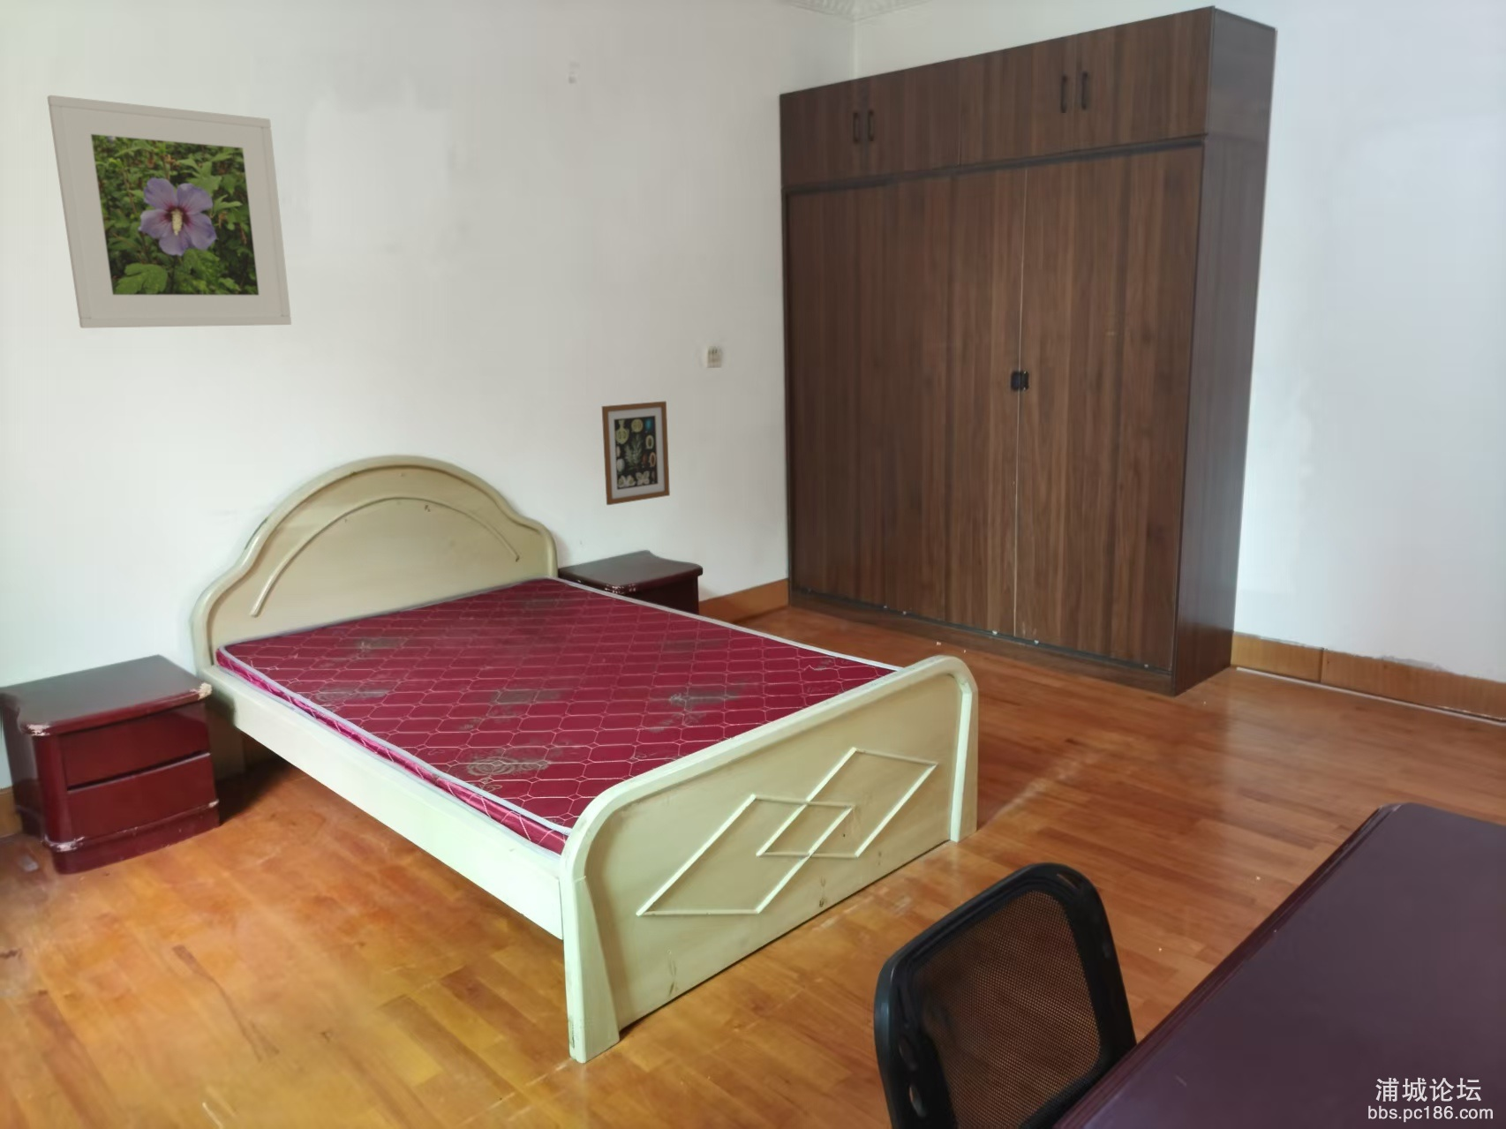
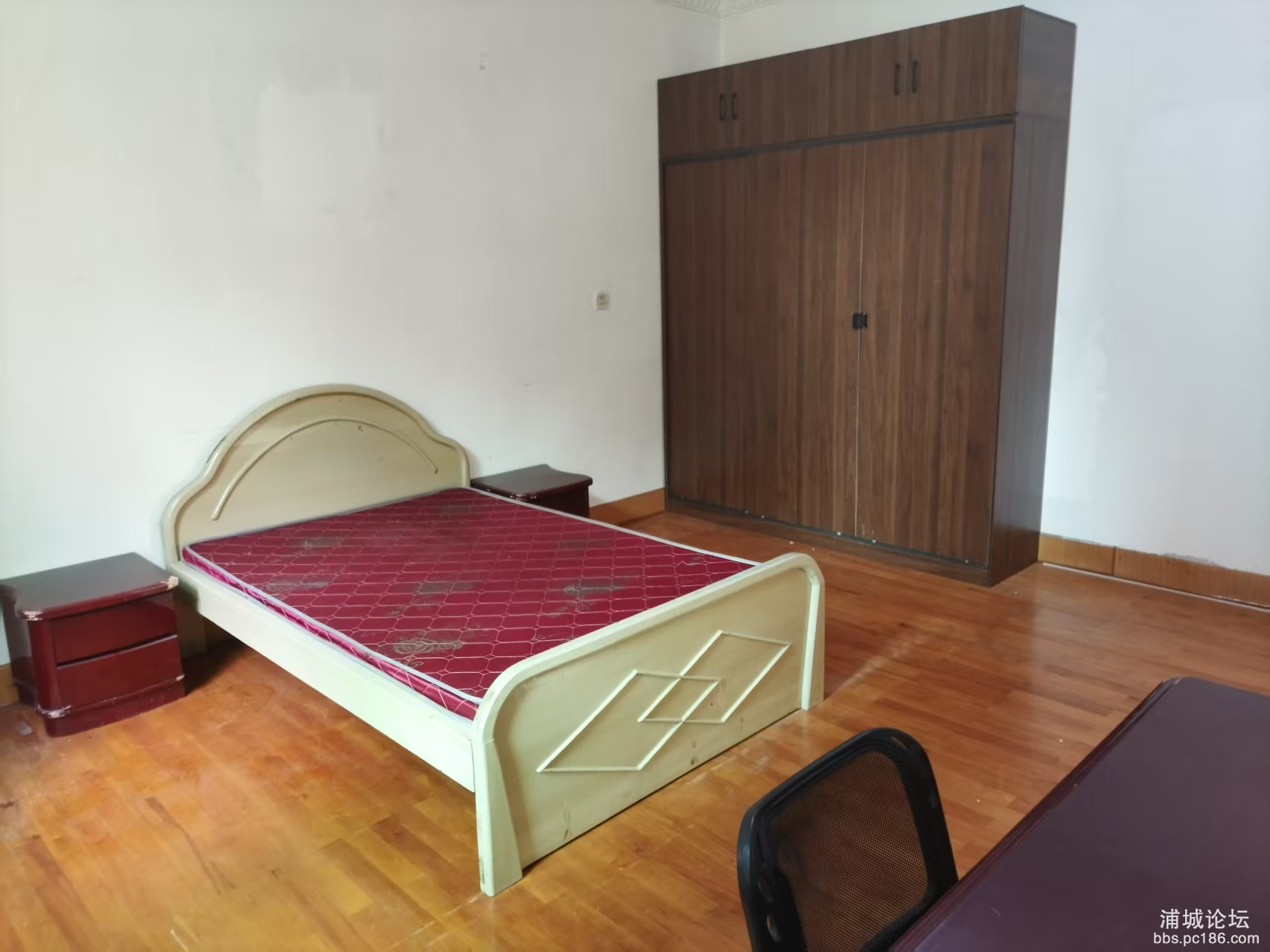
- wall art (637, 452)
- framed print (178, 219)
